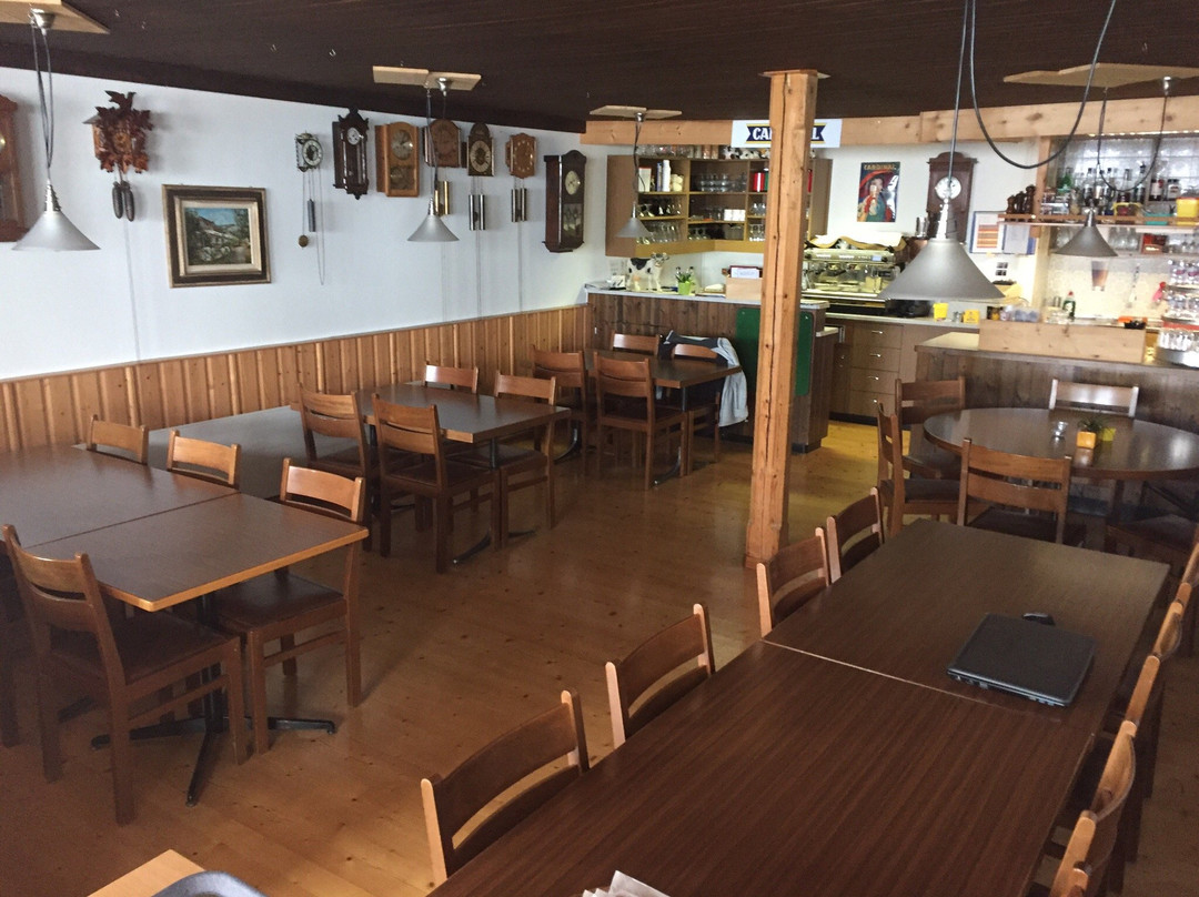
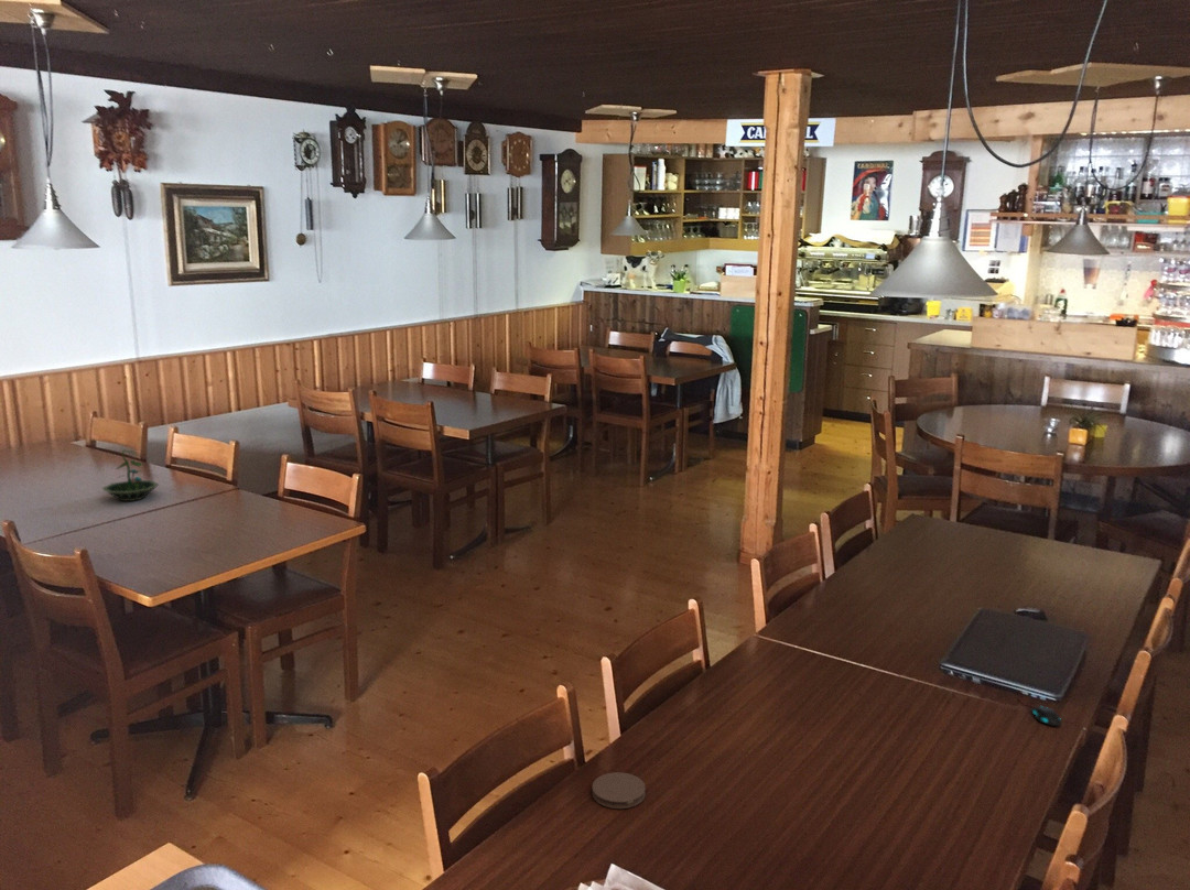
+ terrarium (127, 460)
+ mouse (1039, 706)
+ coaster (618, 790)
